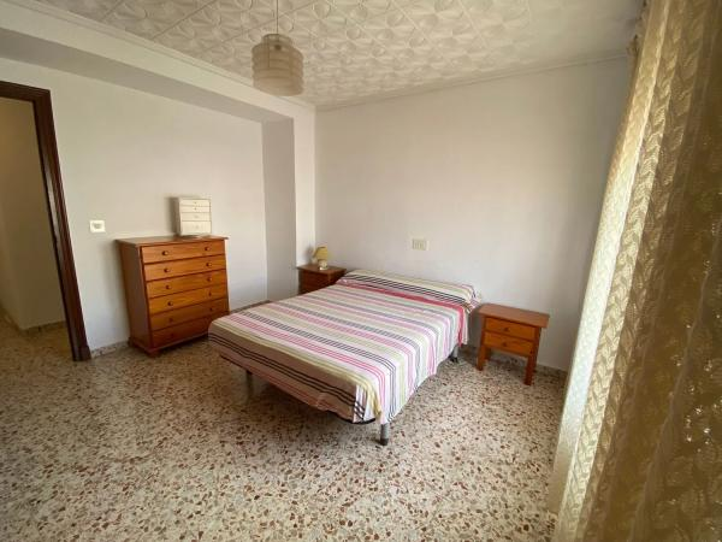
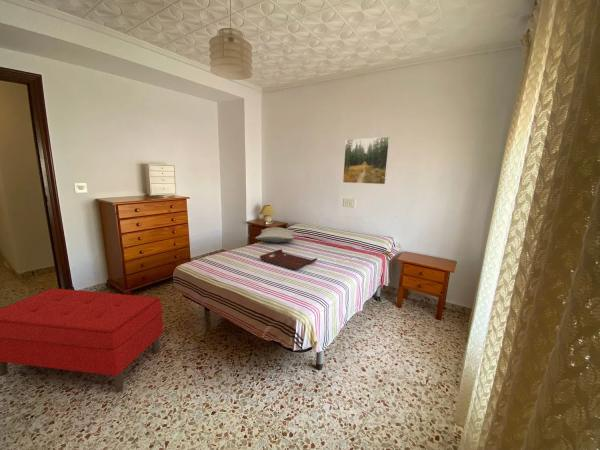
+ pillow (276, 234)
+ bench (81, 334)
+ serving tray (288, 259)
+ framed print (365, 161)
